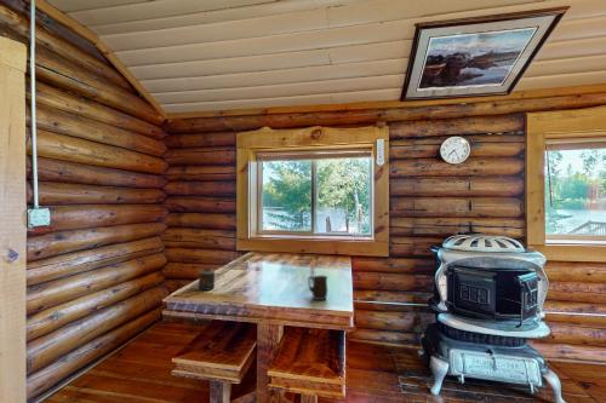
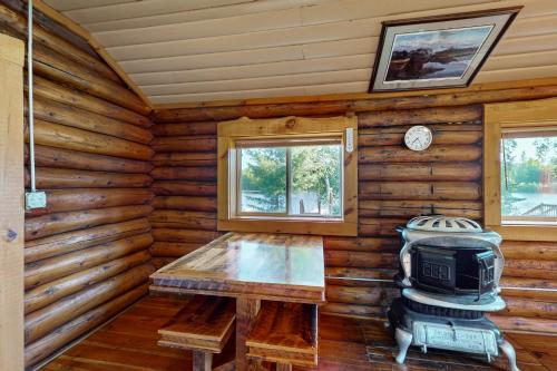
- mug (318, 287)
- candle (204, 278)
